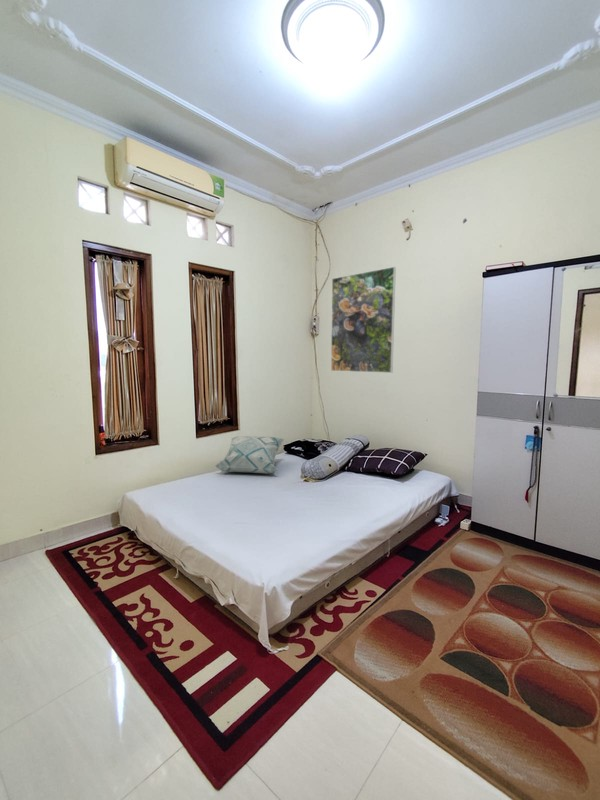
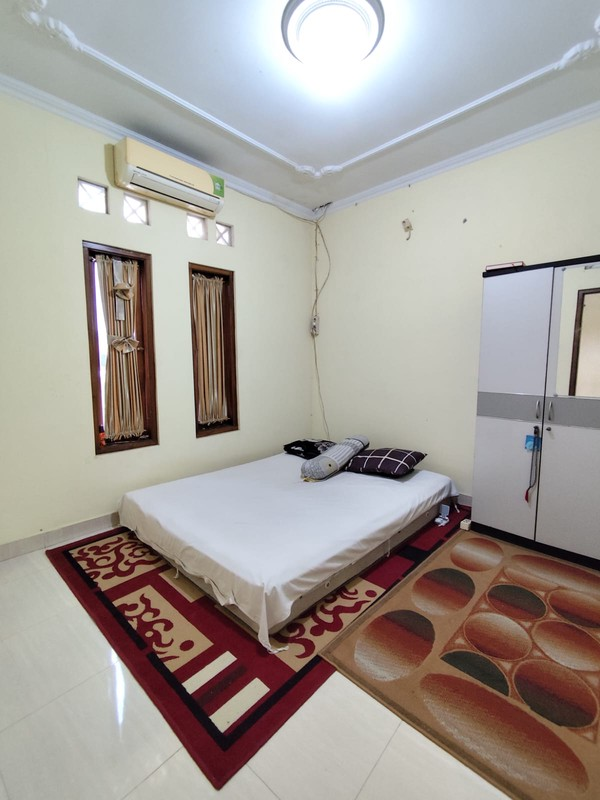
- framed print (360, 323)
- decorative pillow (252, 453)
